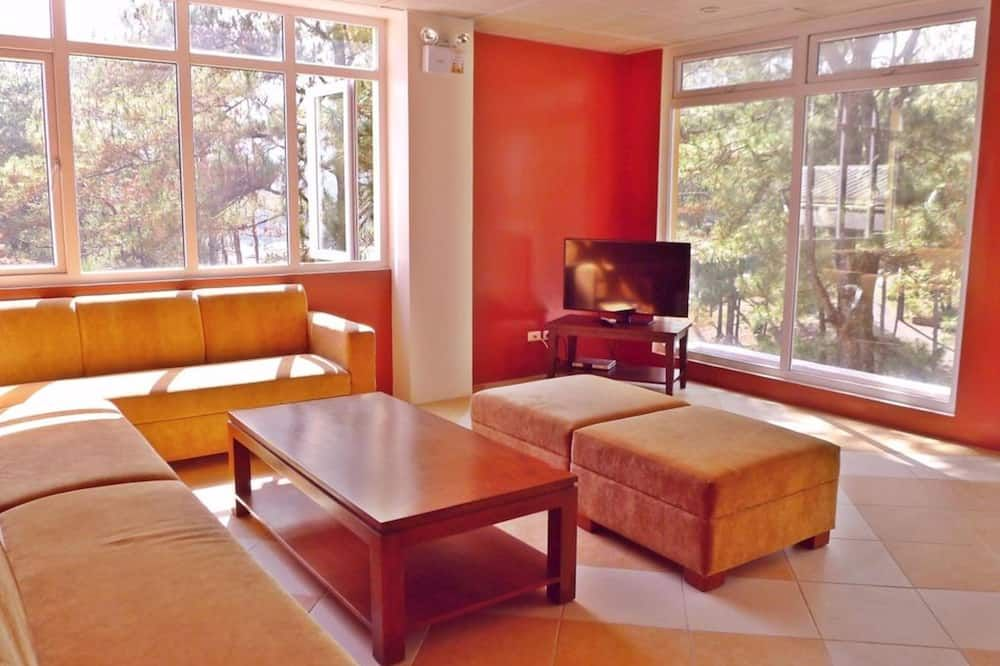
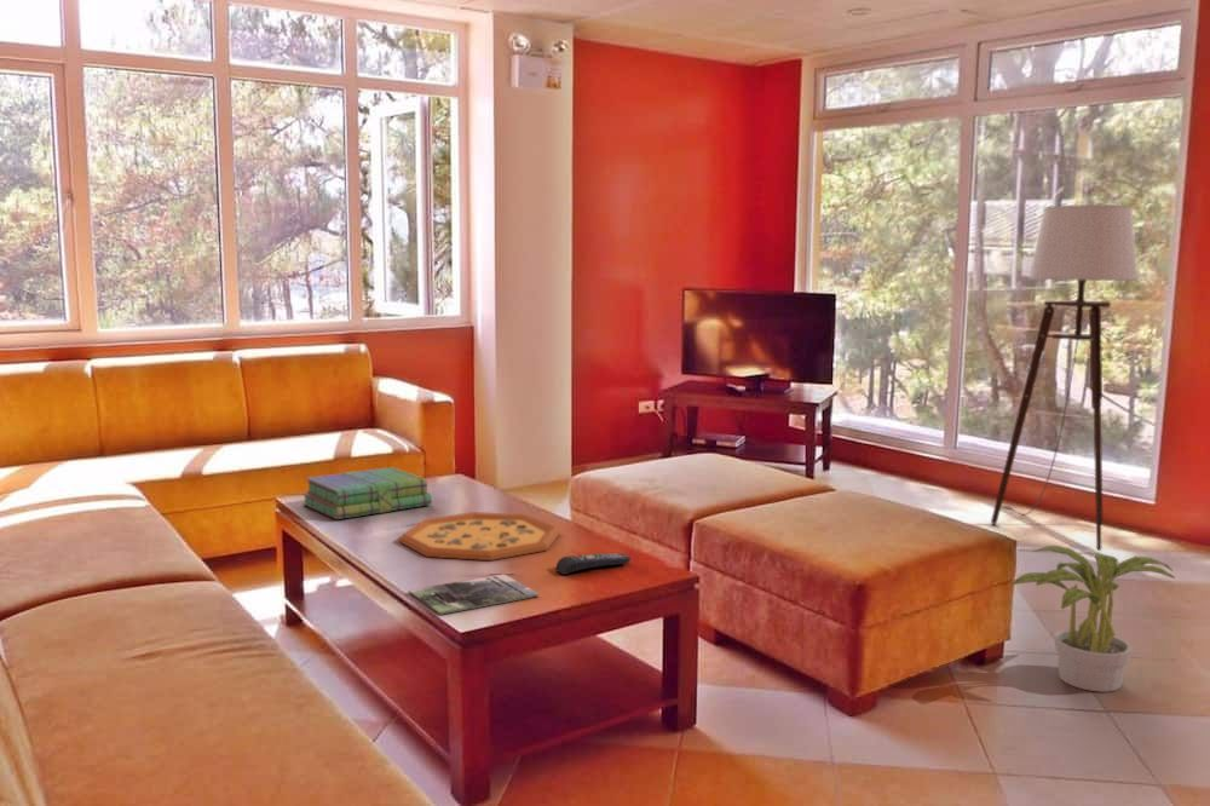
+ remote control (593, 560)
+ stack of books (367, 491)
+ decorative tray (480, 534)
+ potted plant (1093, 618)
+ magazine (473, 593)
+ floor lamp (1071, 370)
